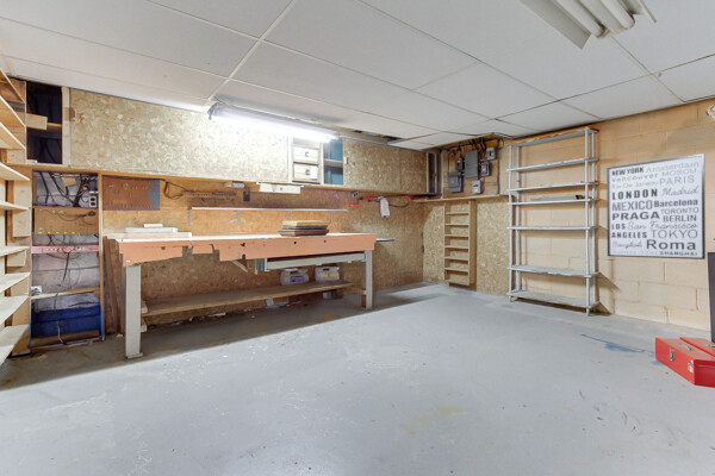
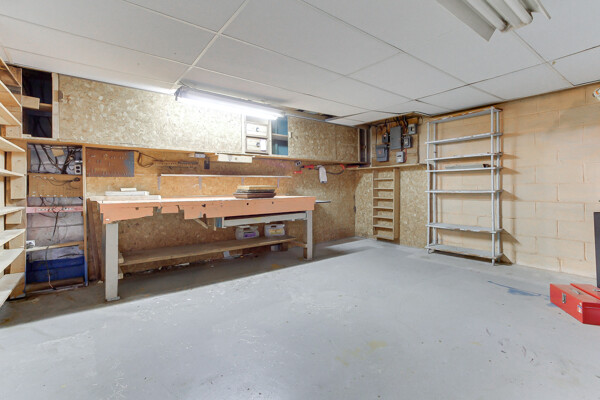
- wall art (652, 209)
